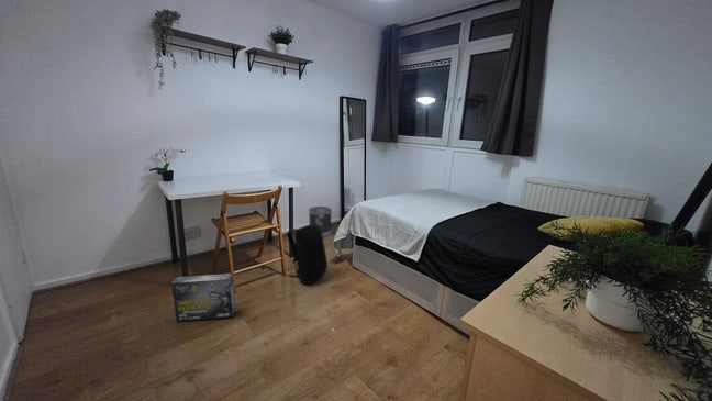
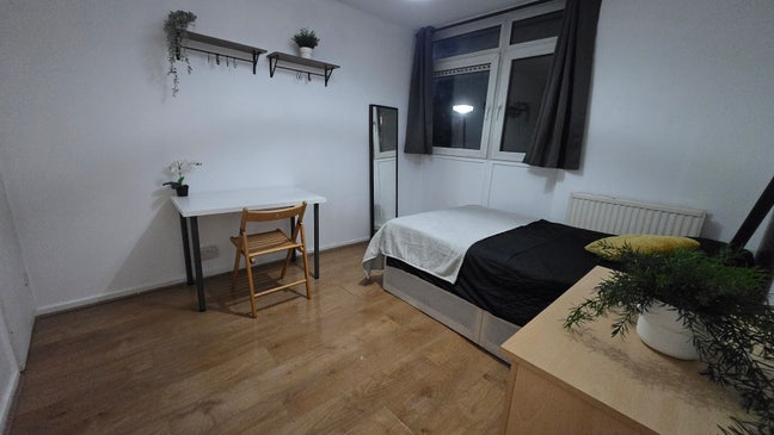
- box (204, 297)
- backpack (308, 252)
- wastebasket (320, 221)
